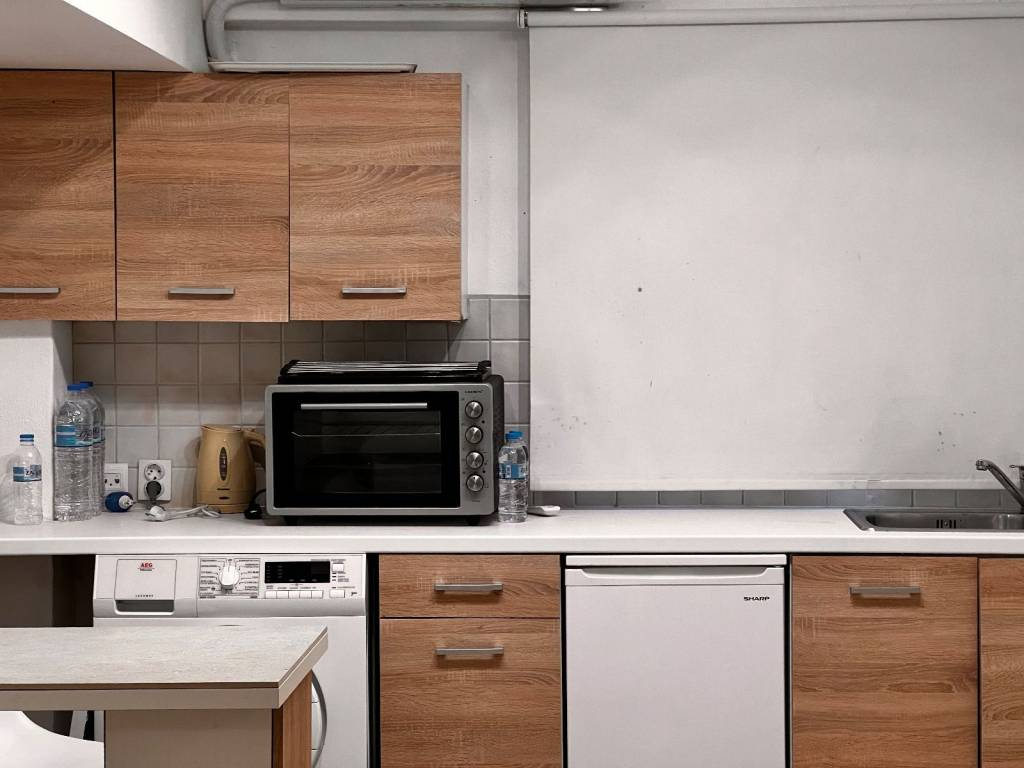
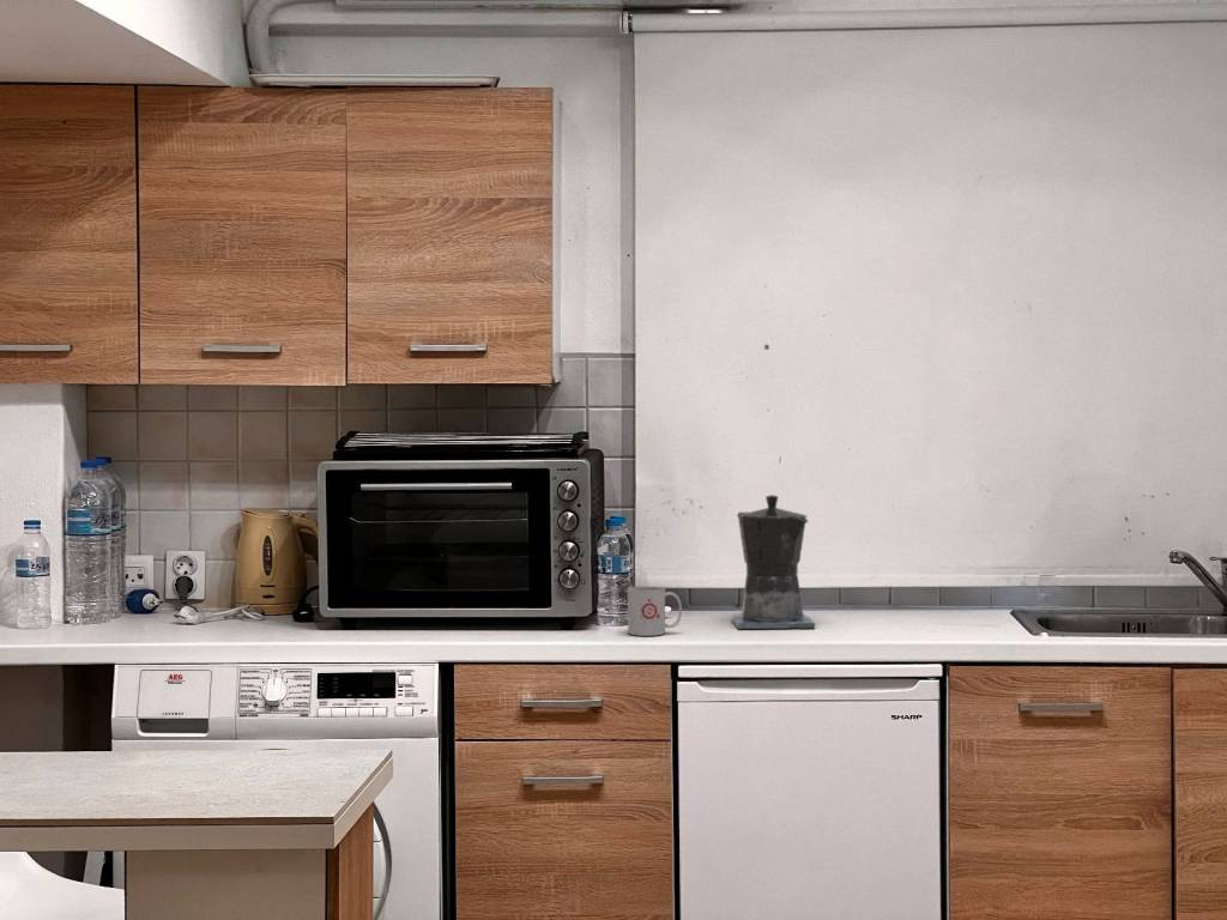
+ coffee maker (770, 558)
+ mug (654, 610)
